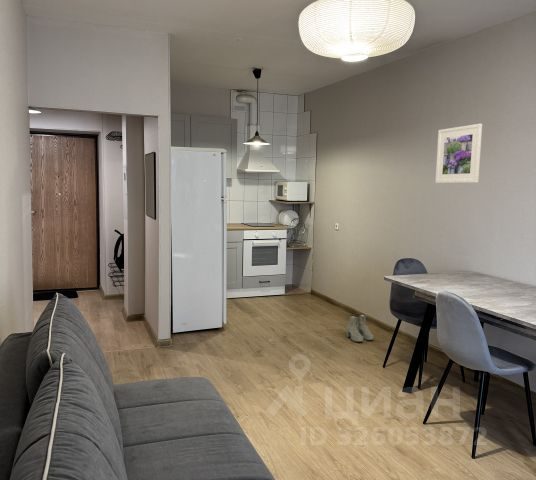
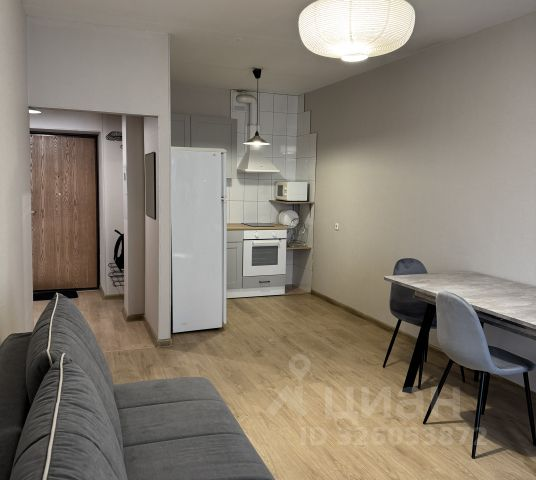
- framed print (457, 155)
- boots (360, 327)
